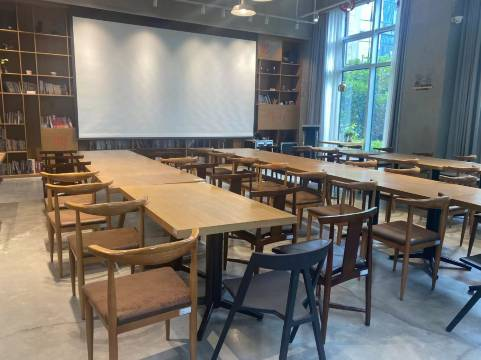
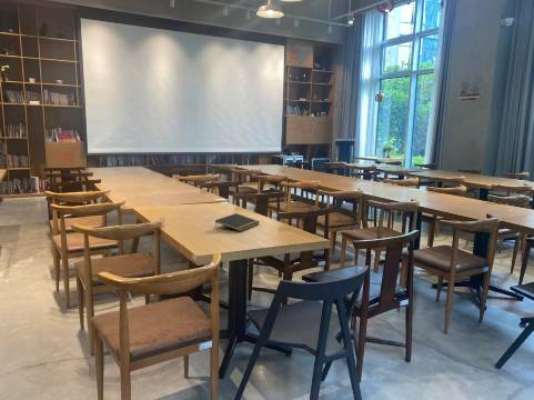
+ notepad (238, 221)
